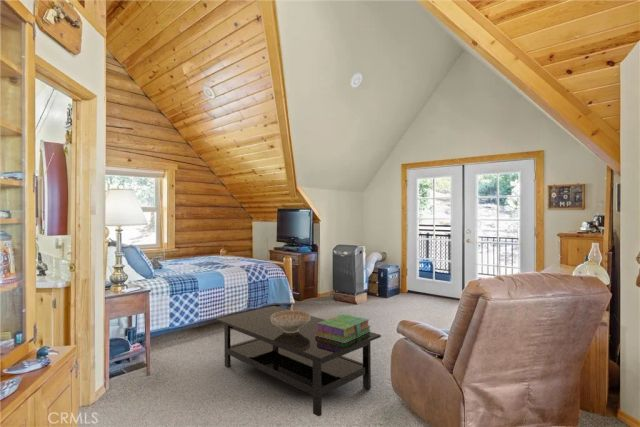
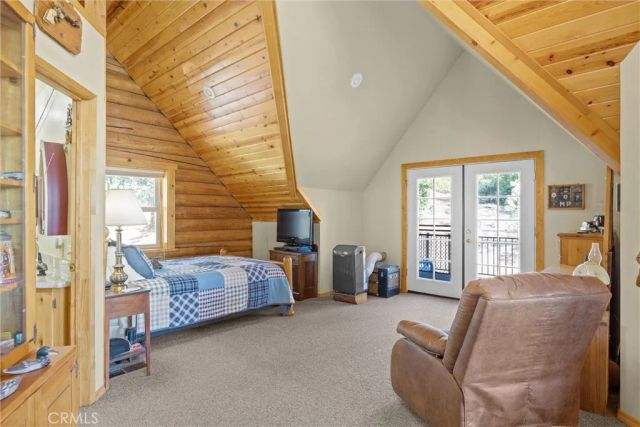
- coffee table (292, 351)
- decorative bowl (290, 322)
- stack of books (343, 326)
